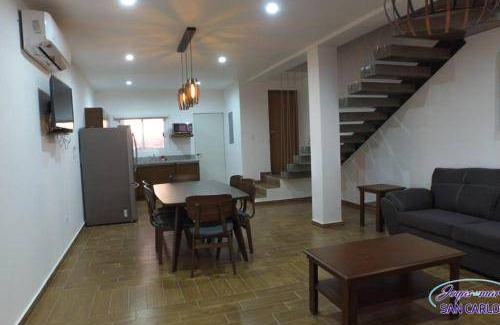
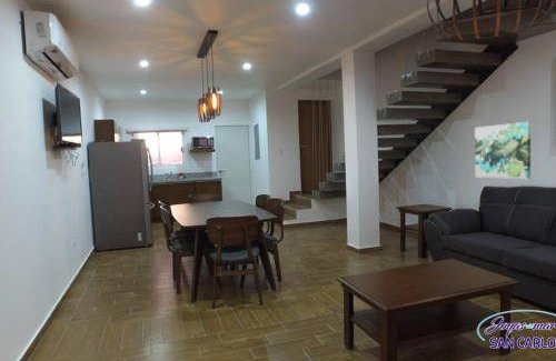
+ wall art (500, 151)
